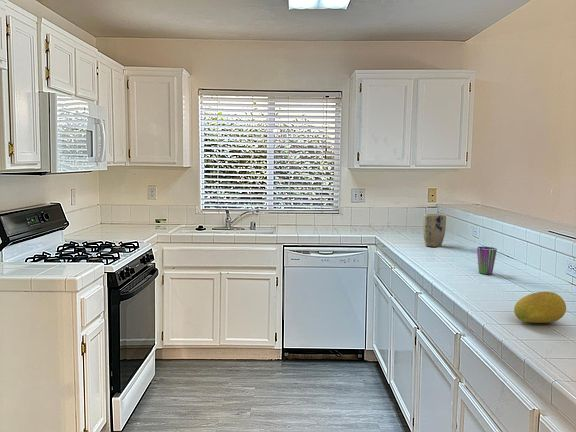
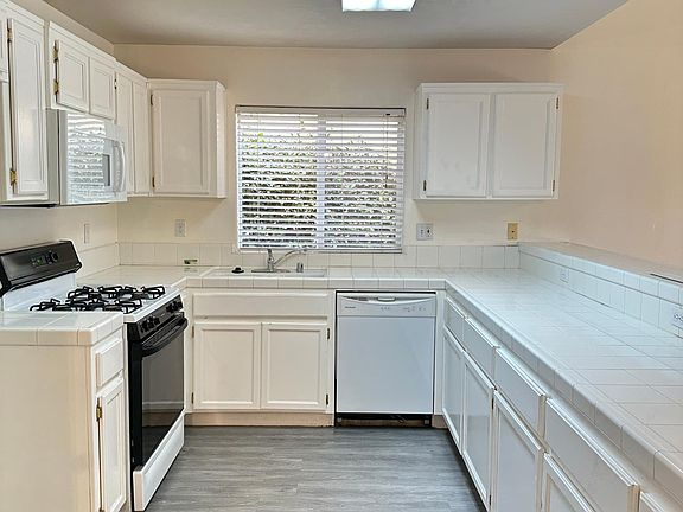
- fruit (538, 307)
- plant pot (434, 230)
- cup (486, 260)
